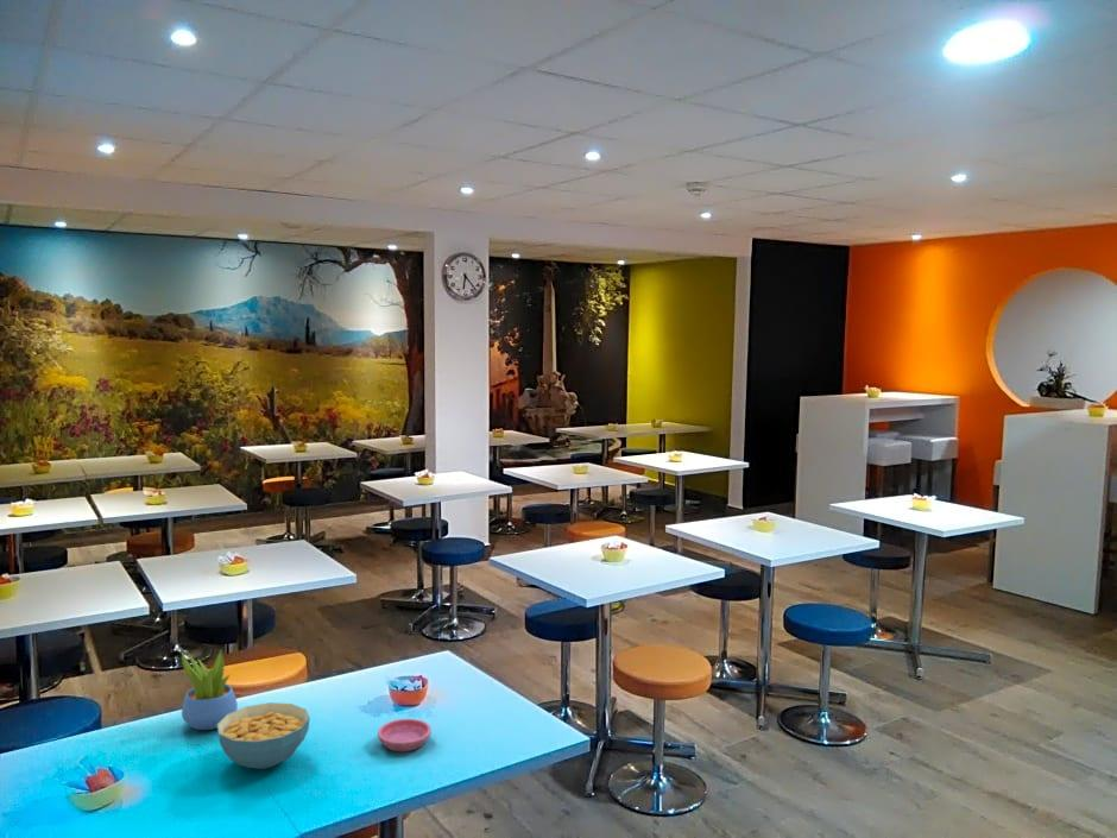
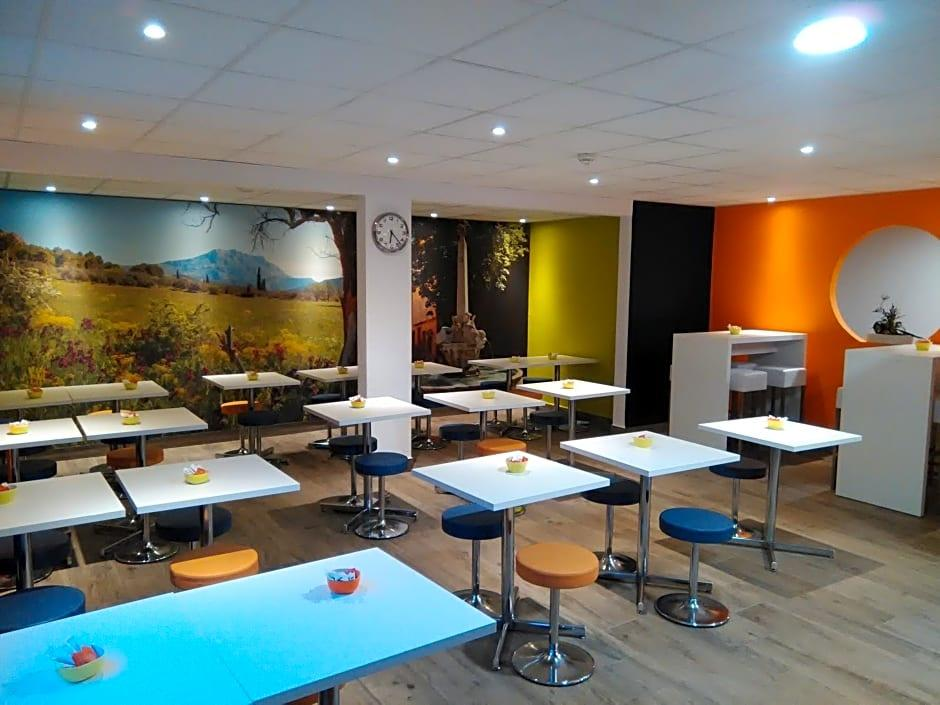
- cereal bowl (264, 742)
- saucer (404, 736)
- succulent plant (207, 685)
